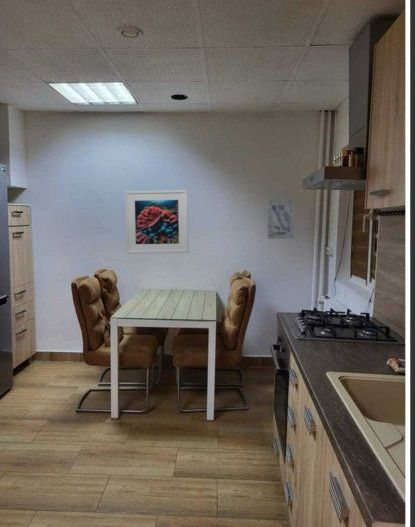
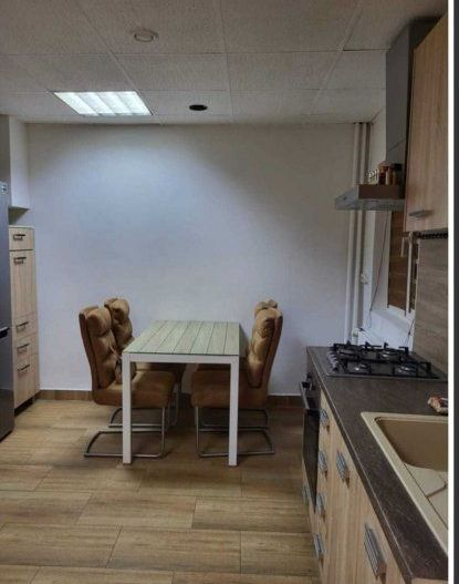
- wall art (280, 219)
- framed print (156, 222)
